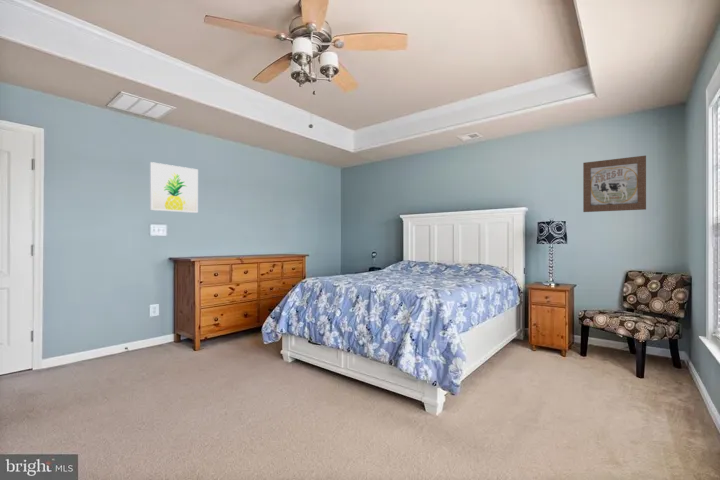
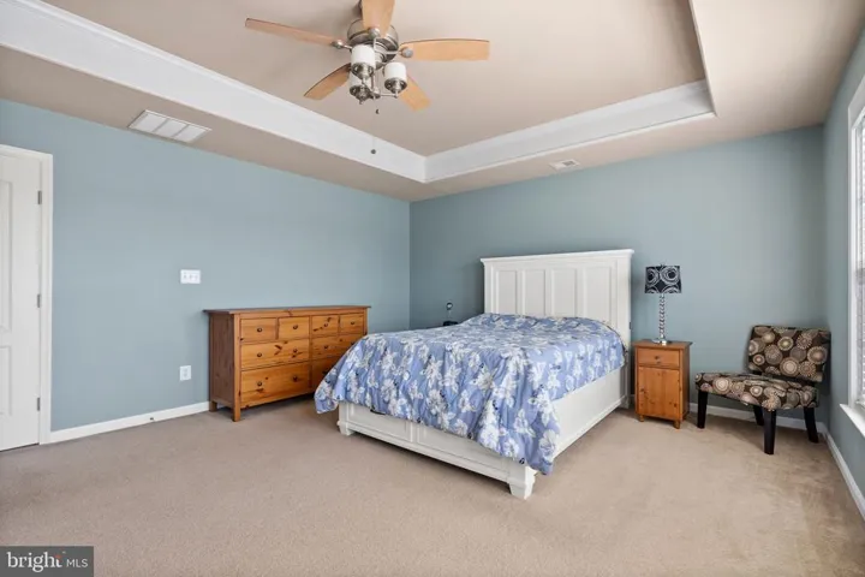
- wall art (613, 185)
- wall art (174, 188)
